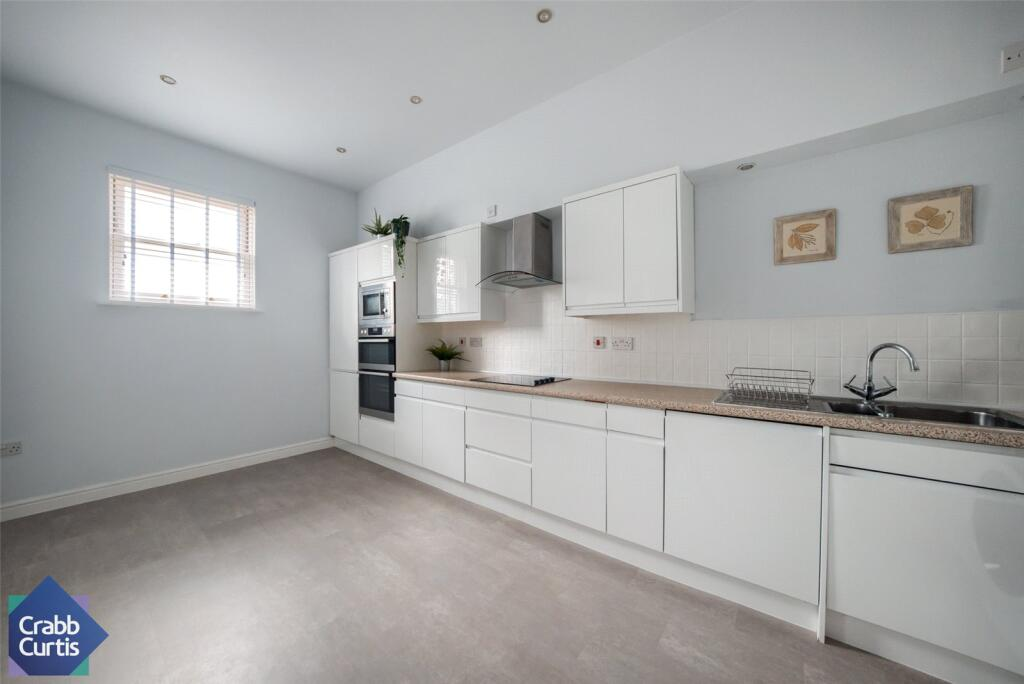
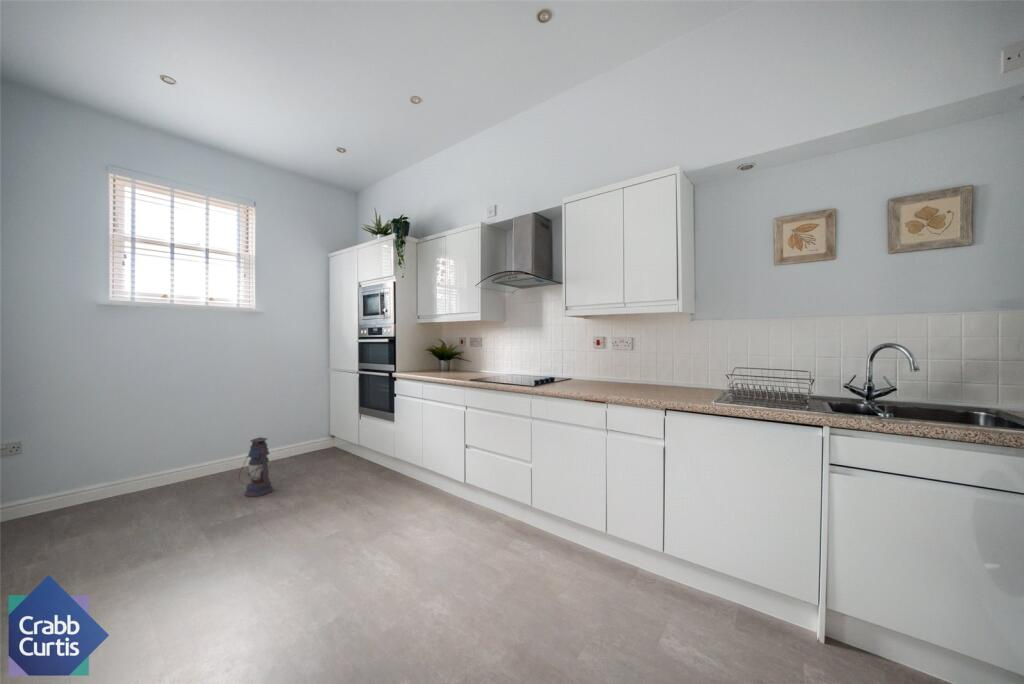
+ lantern (257, 465)
